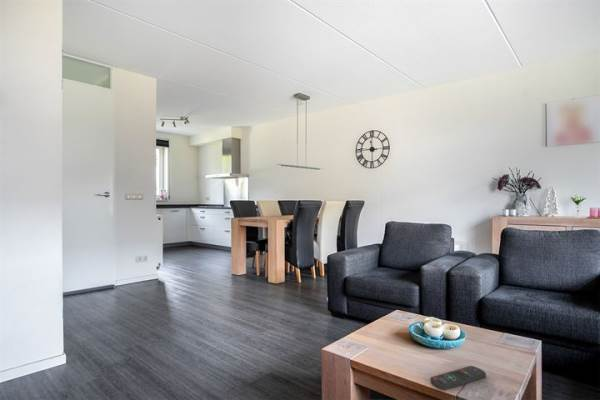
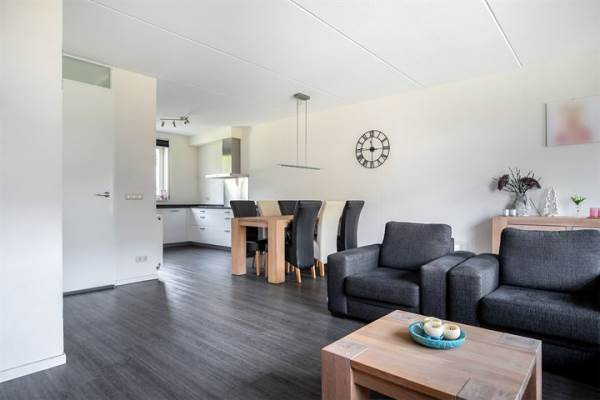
- remote control (458, 377)
